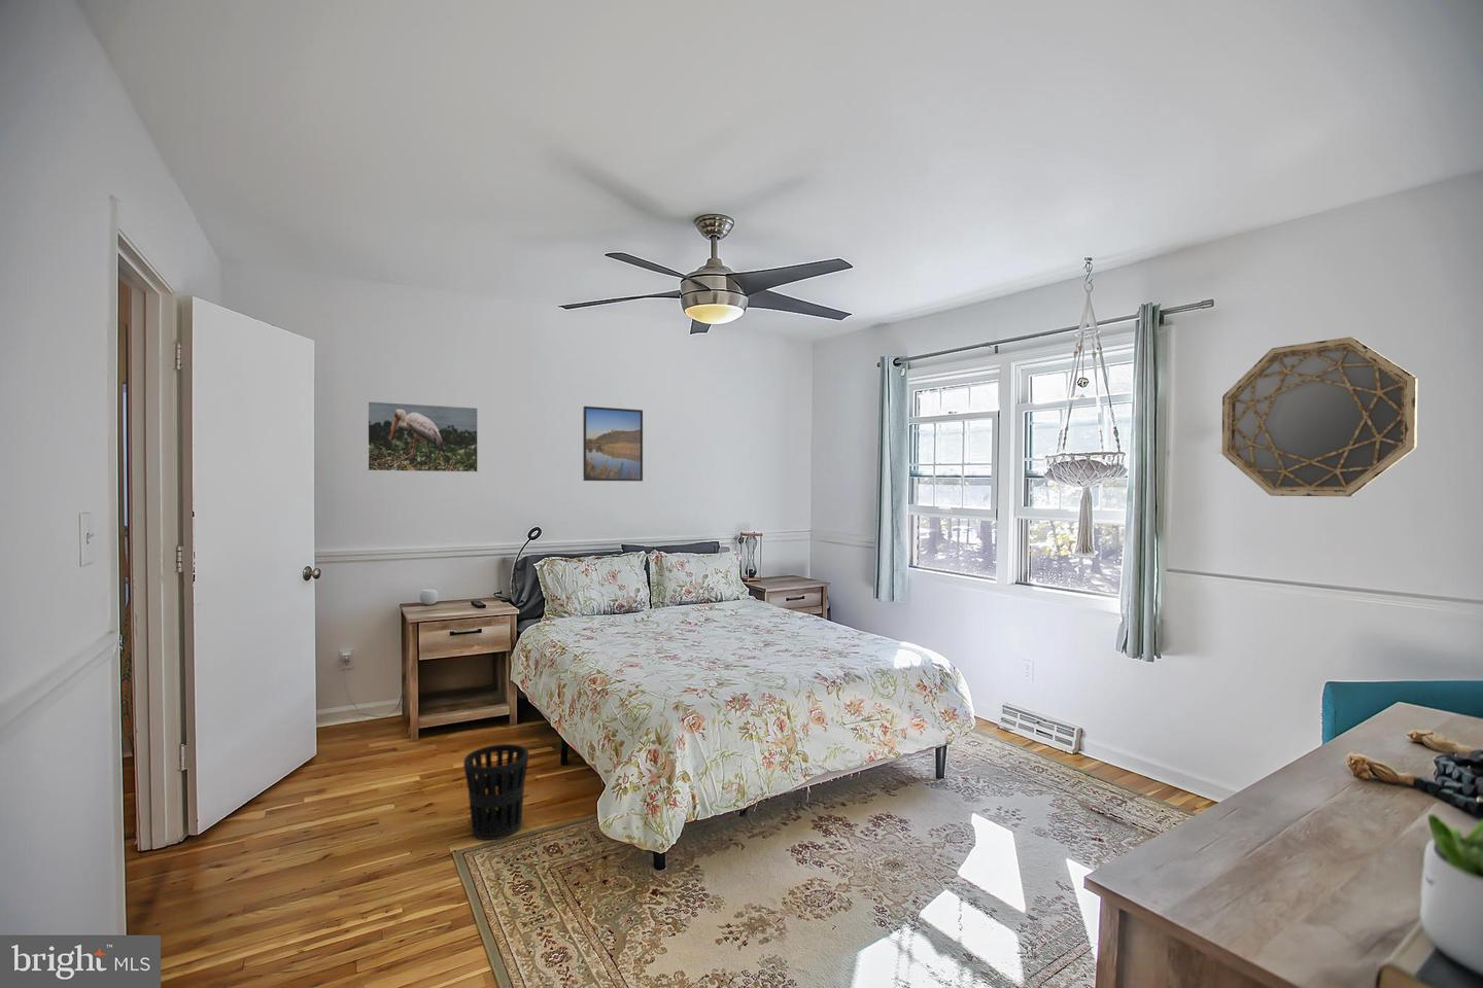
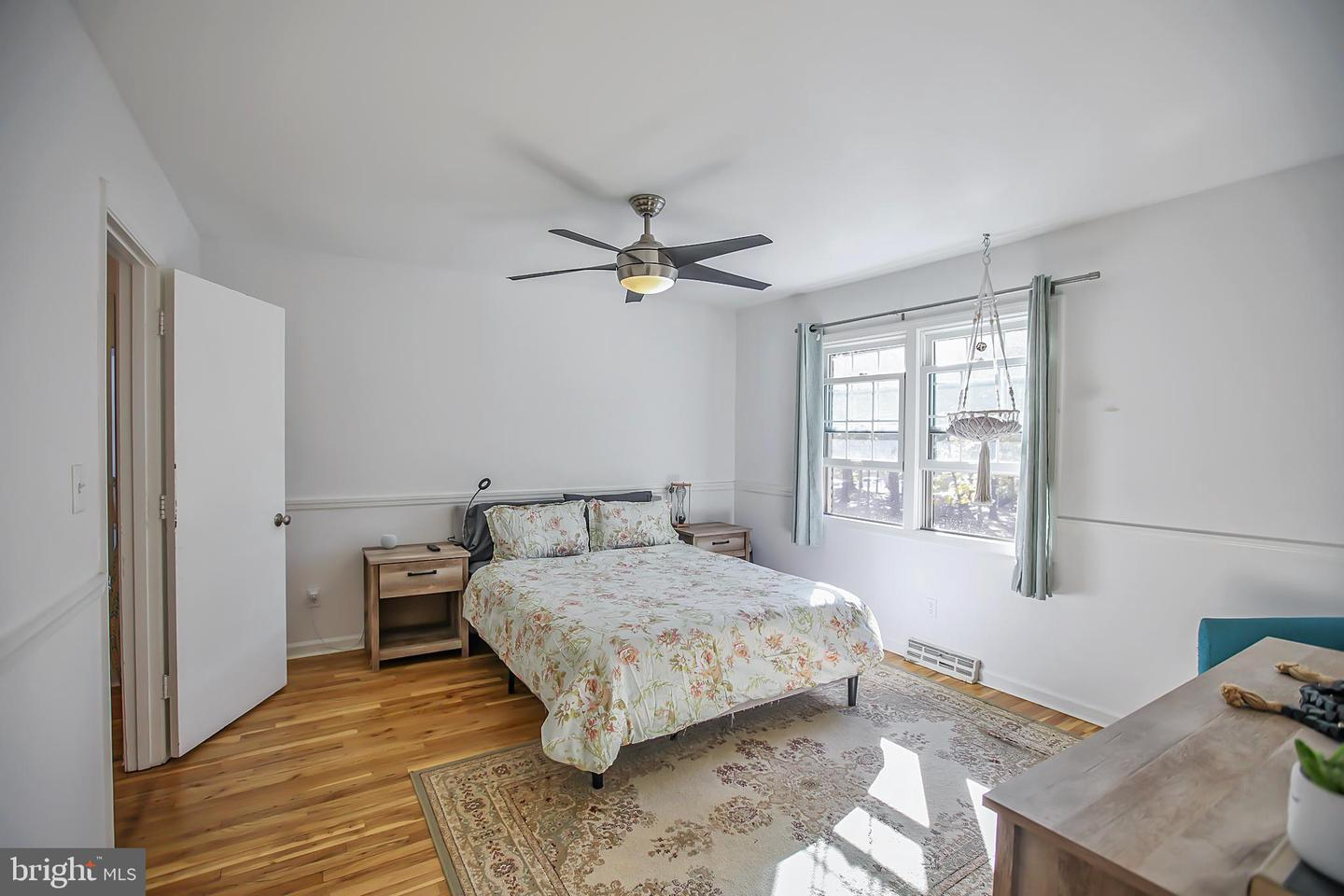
- home mirror (1310, 419)
- wastebasket (495, 792)
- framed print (425, 438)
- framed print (612, 444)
